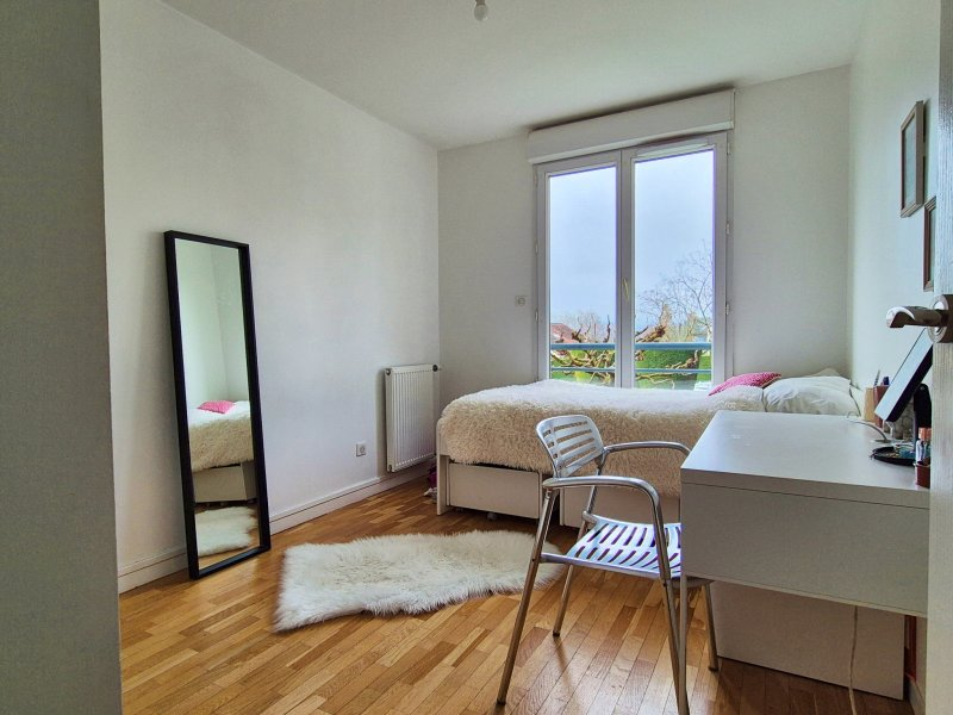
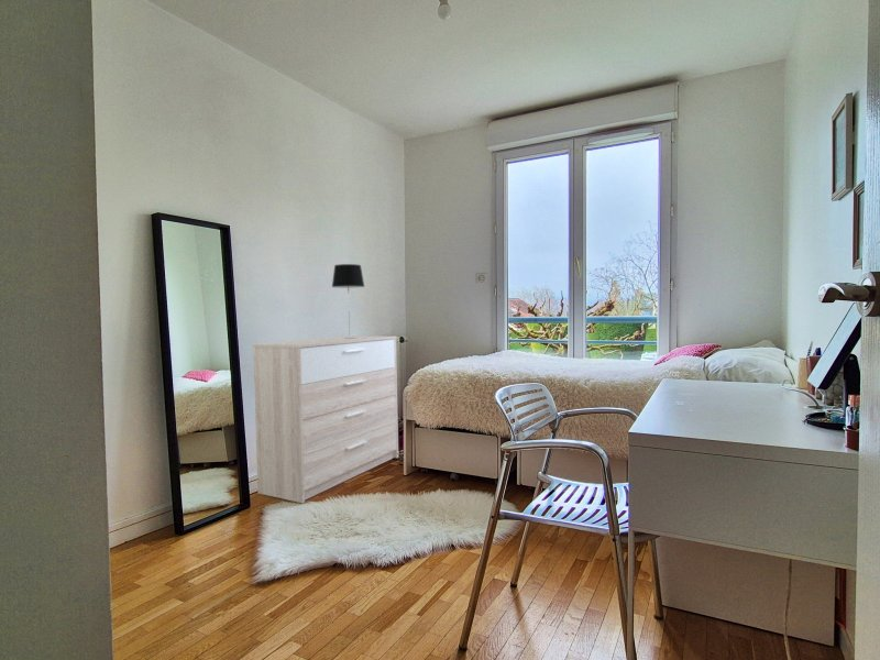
+ sideboard (334, 407)
+ table lamp (348, 290)
